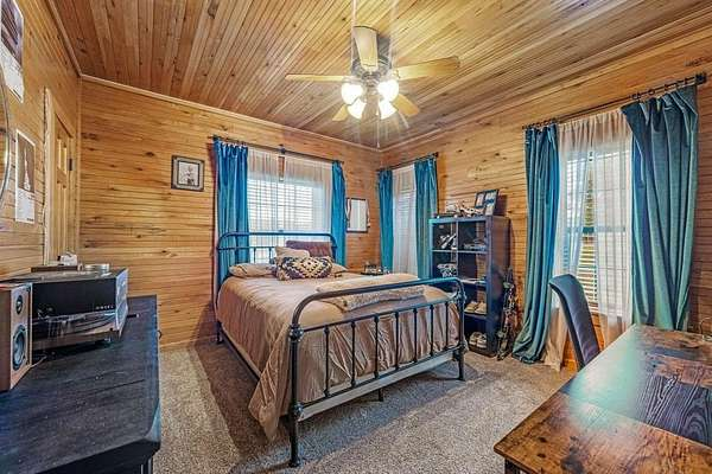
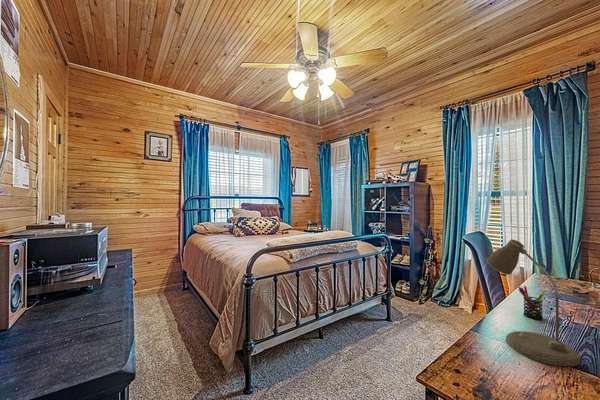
+ pen holder (533, 301)
+ desk lamp (552, 283)
